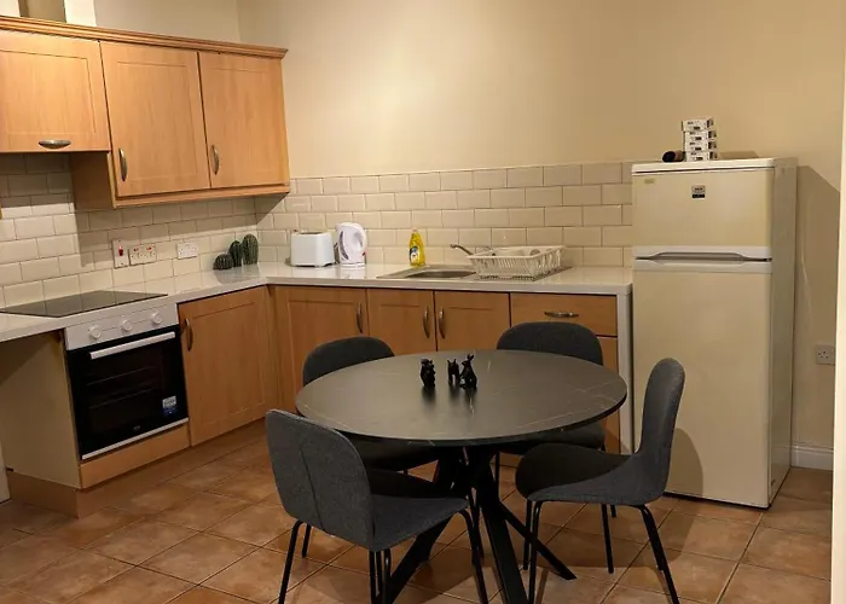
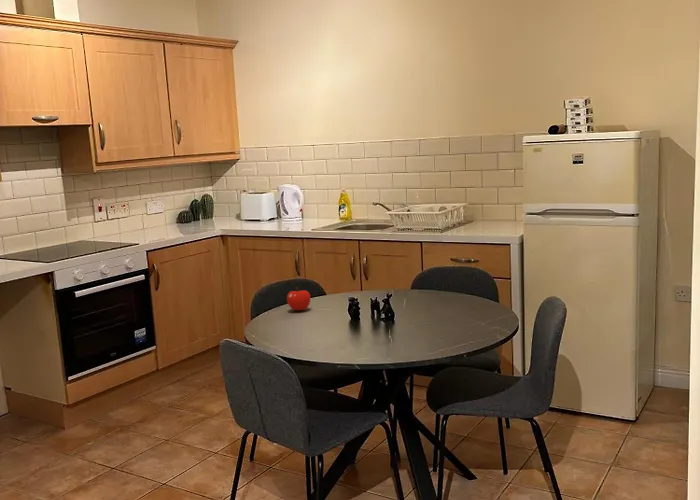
+ fruit (298, 298)
